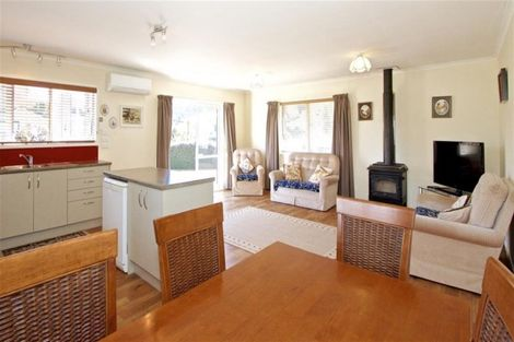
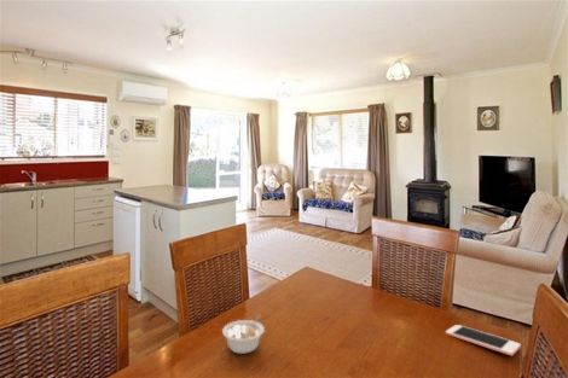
+ legume (243, 335)
+ cell phone (481, 338)
